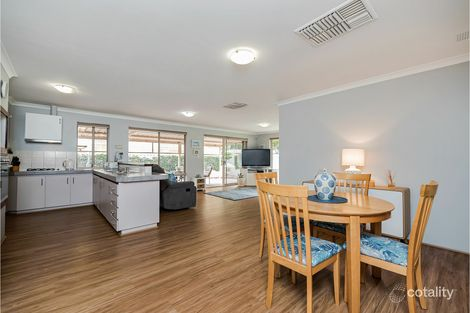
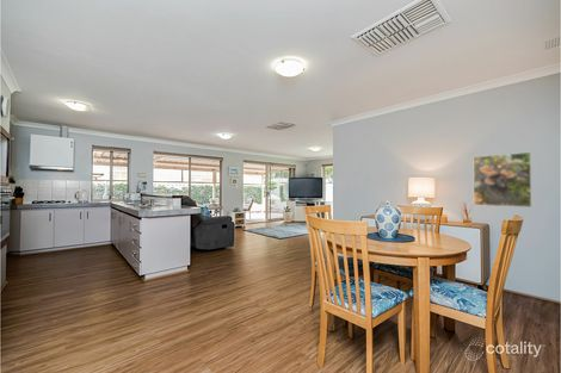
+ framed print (500, 180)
